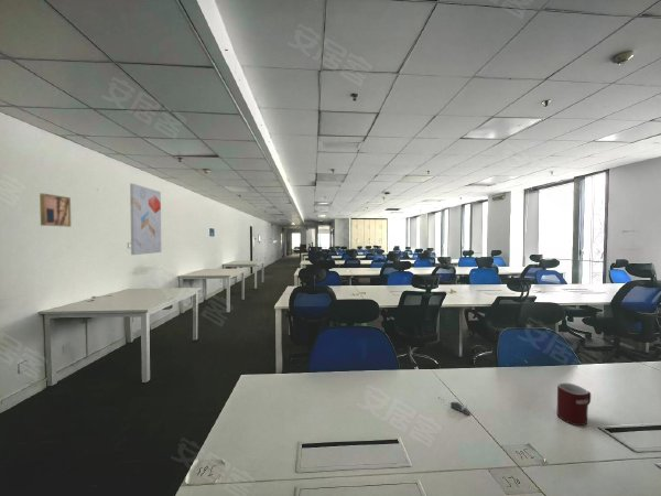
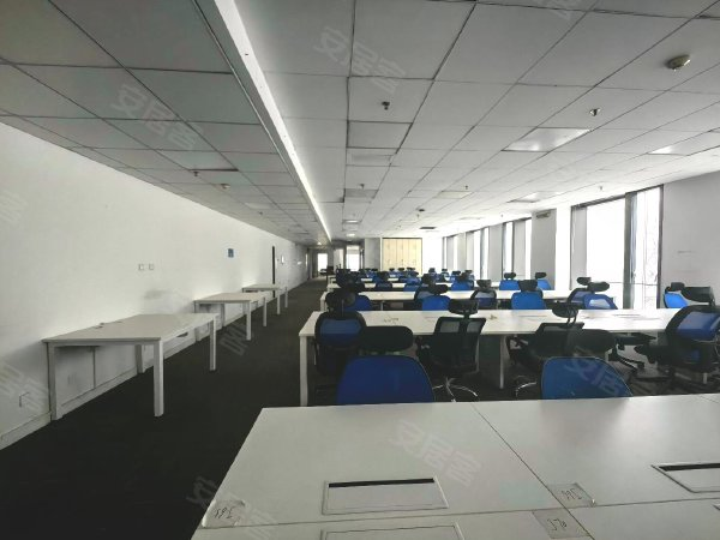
- computer mouse (453, 403)
- mug (576, 402)
- wall art (147, 220)
- wall art (56, 211)
